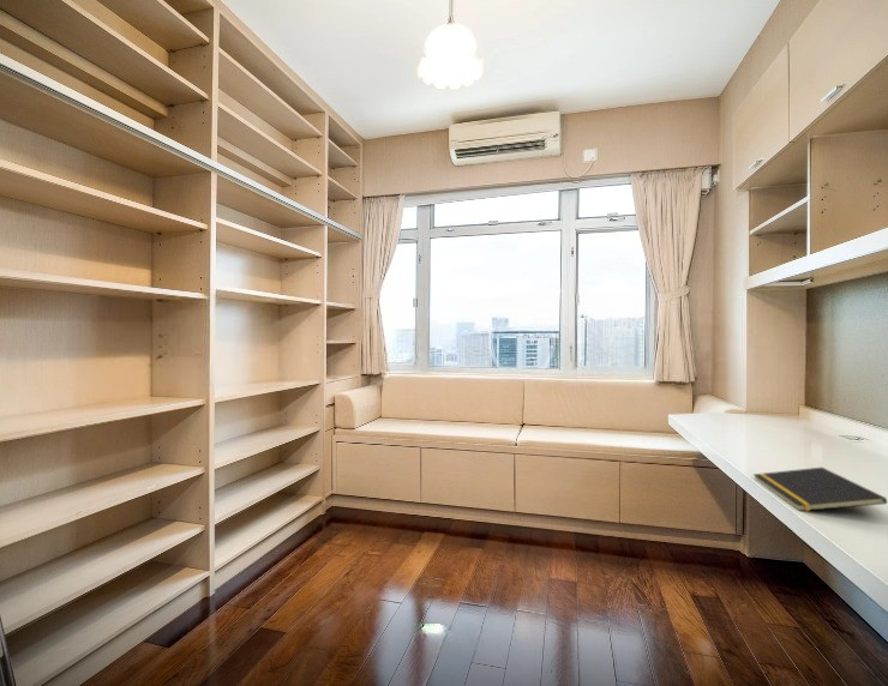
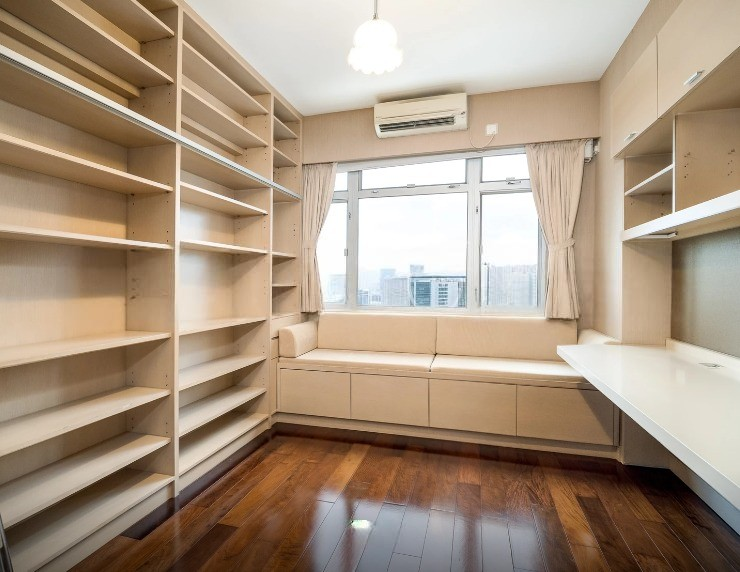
- notepad (811, 487)
